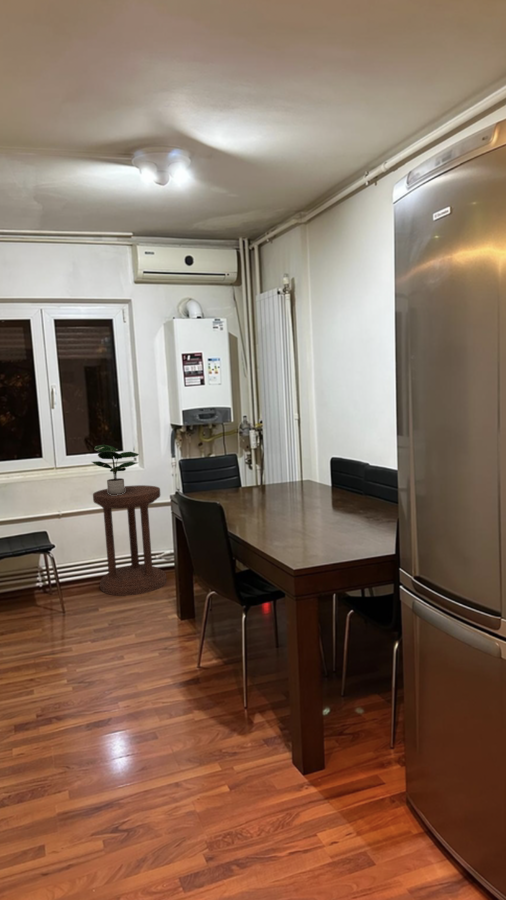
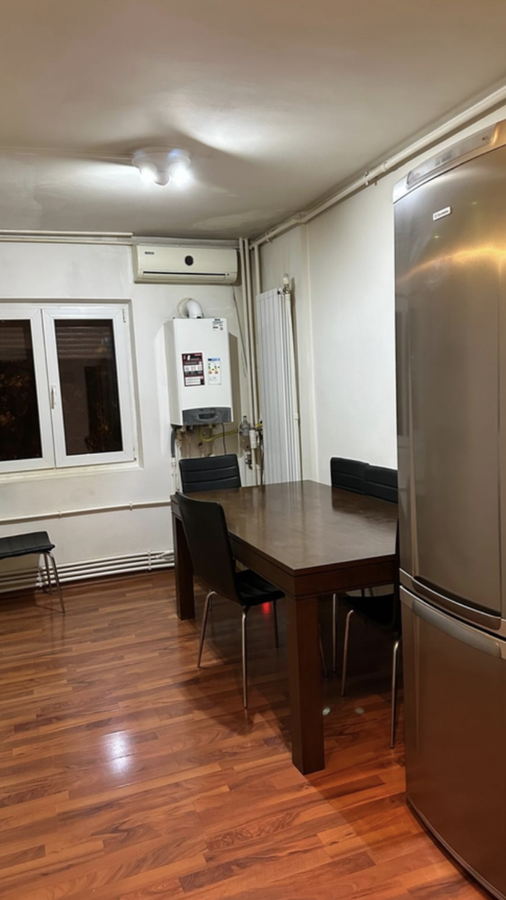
- potted plant (116, 468)
- side table (130, 538)
